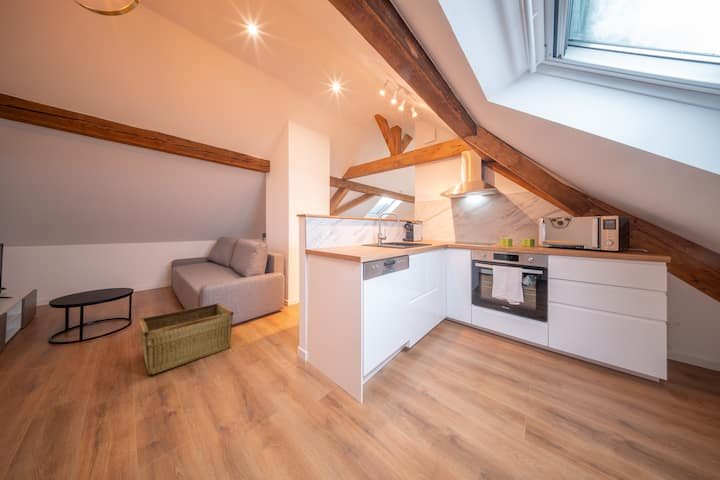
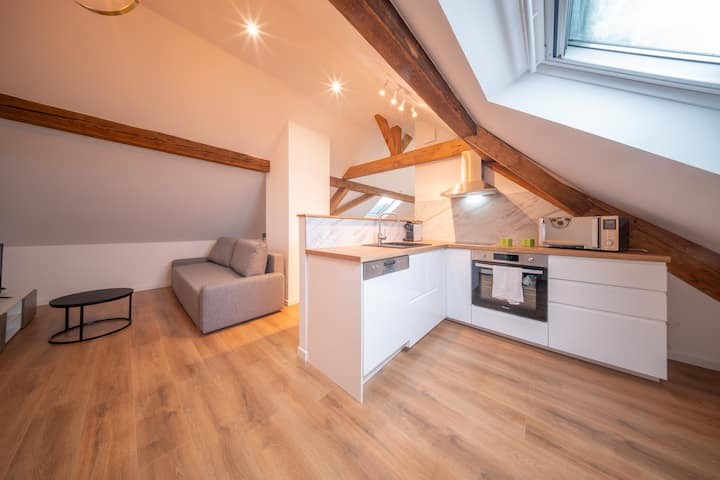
- hamper (188, 333)
